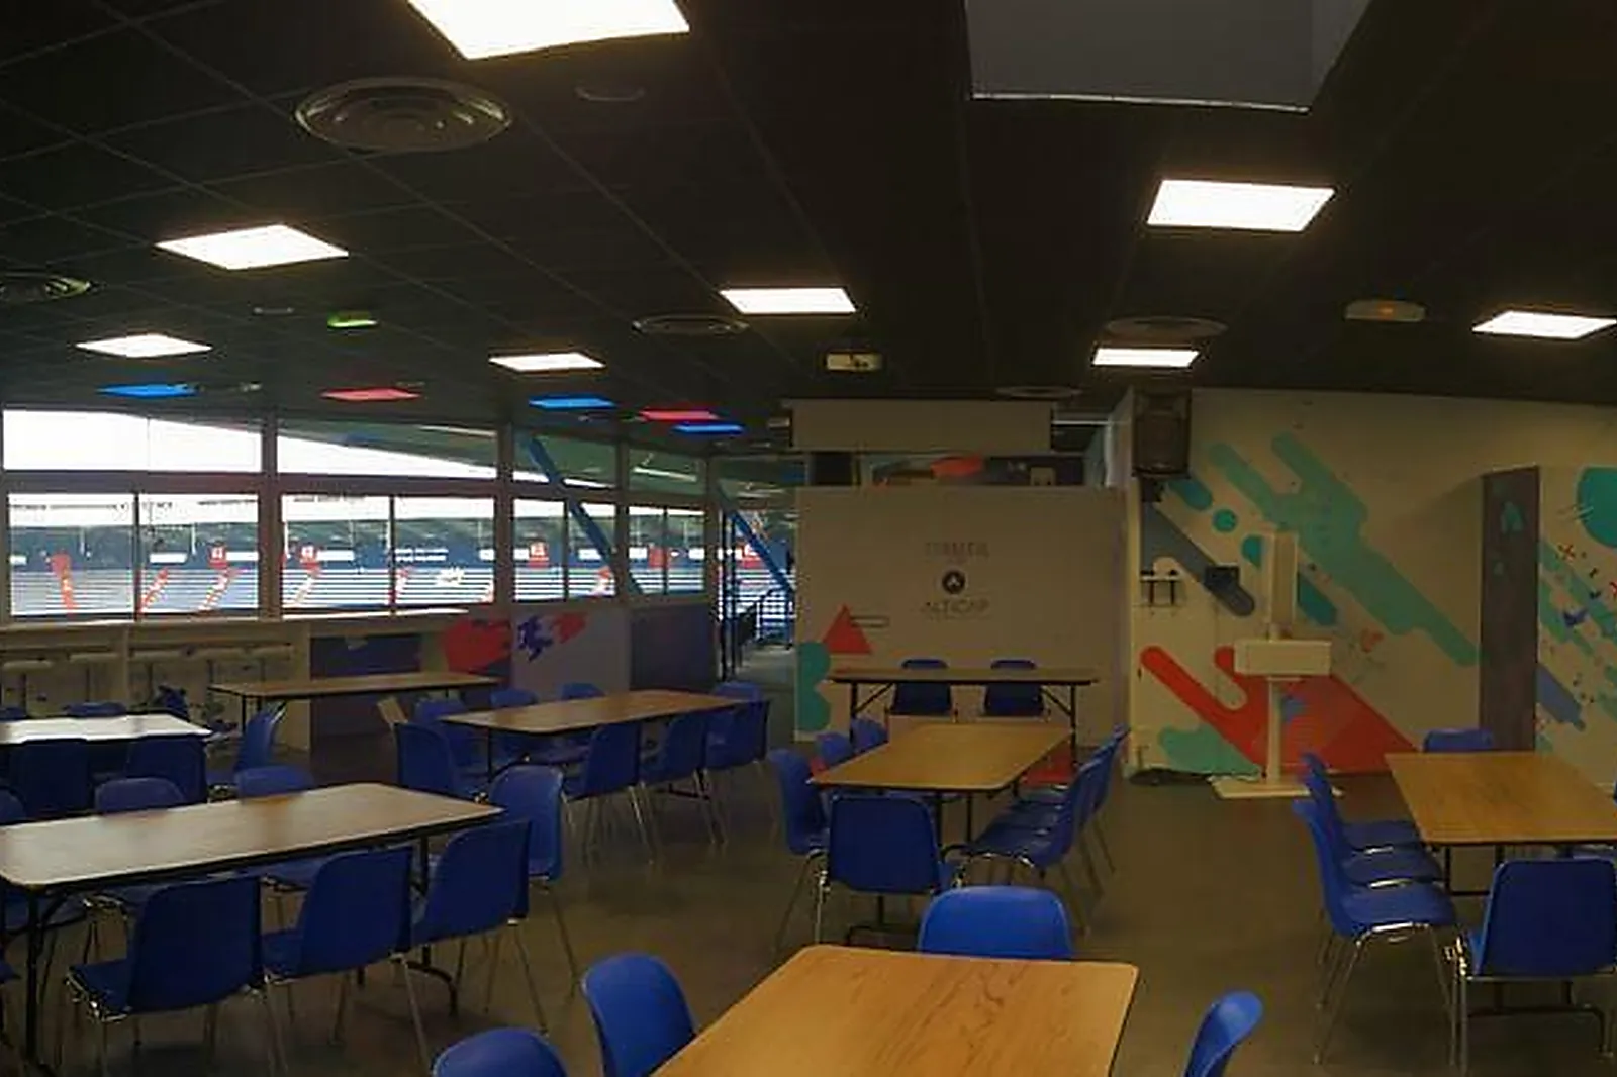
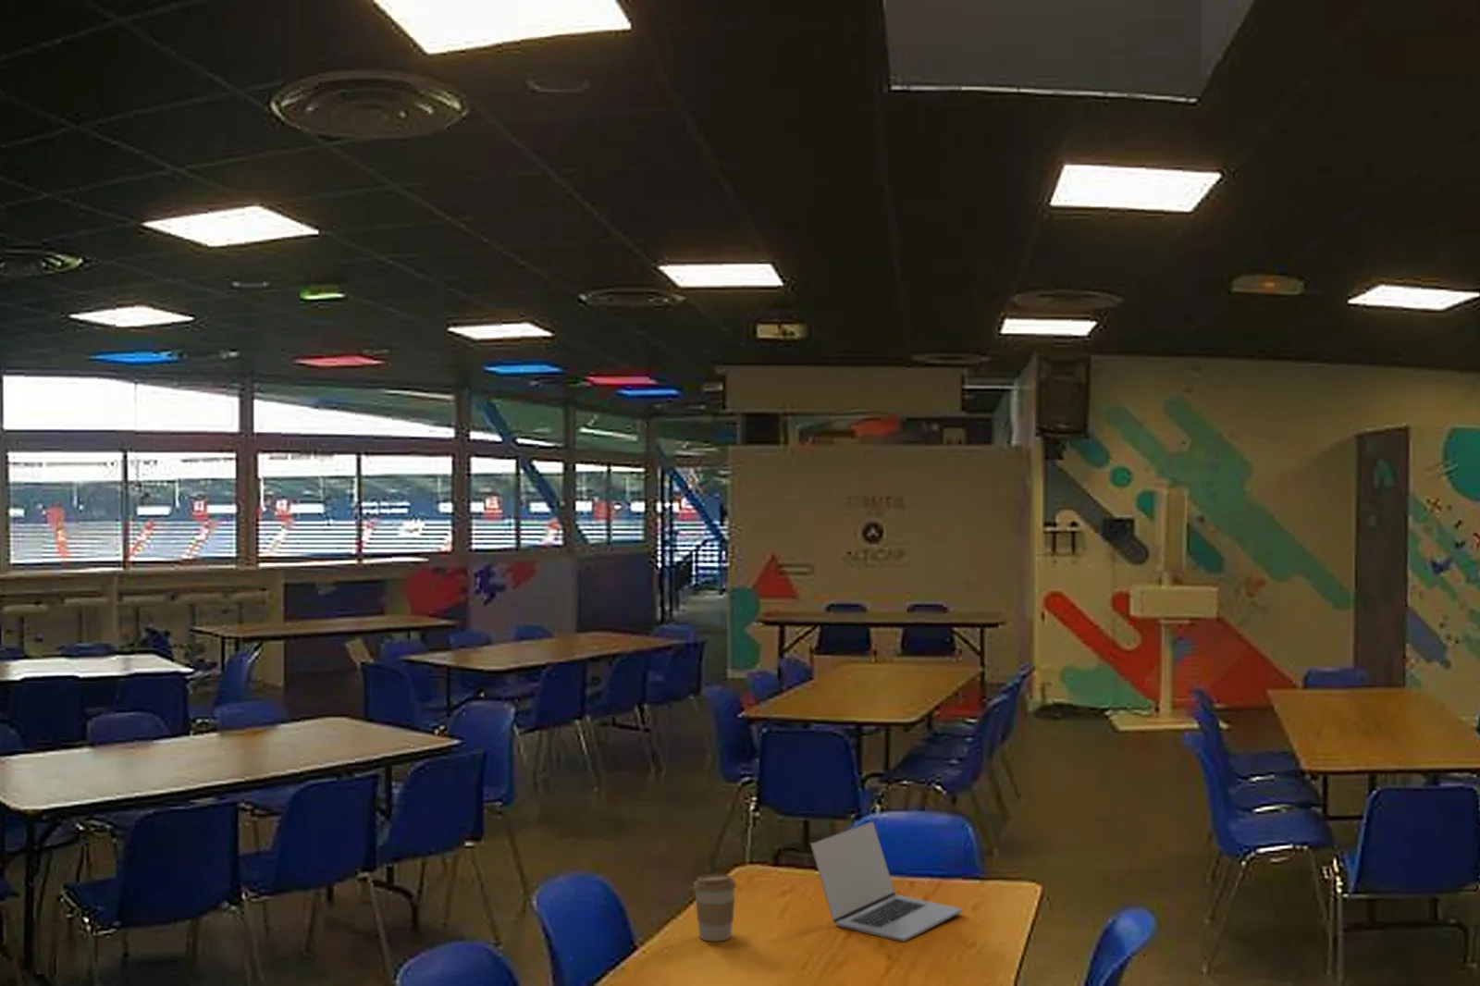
+ coffee cup (715, 906)
+ laptop (886, 878)
